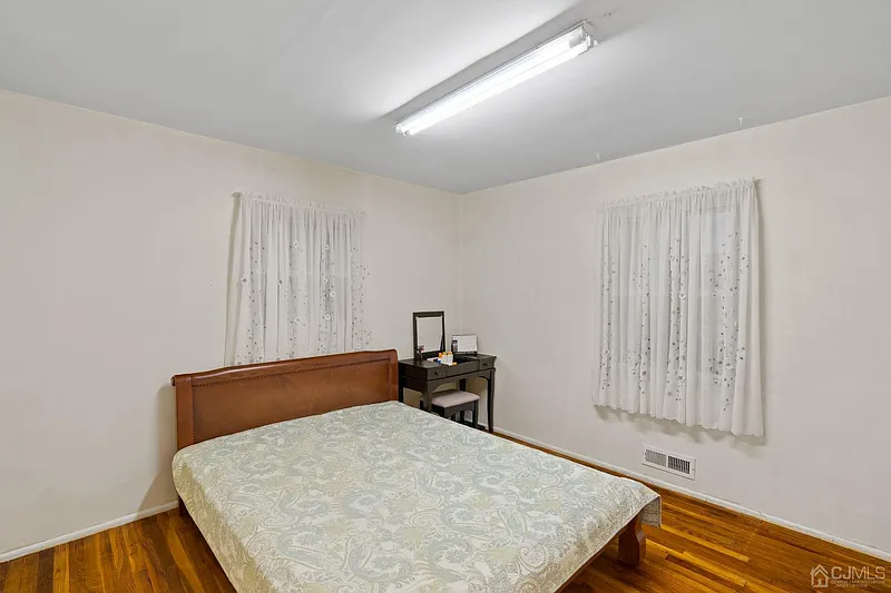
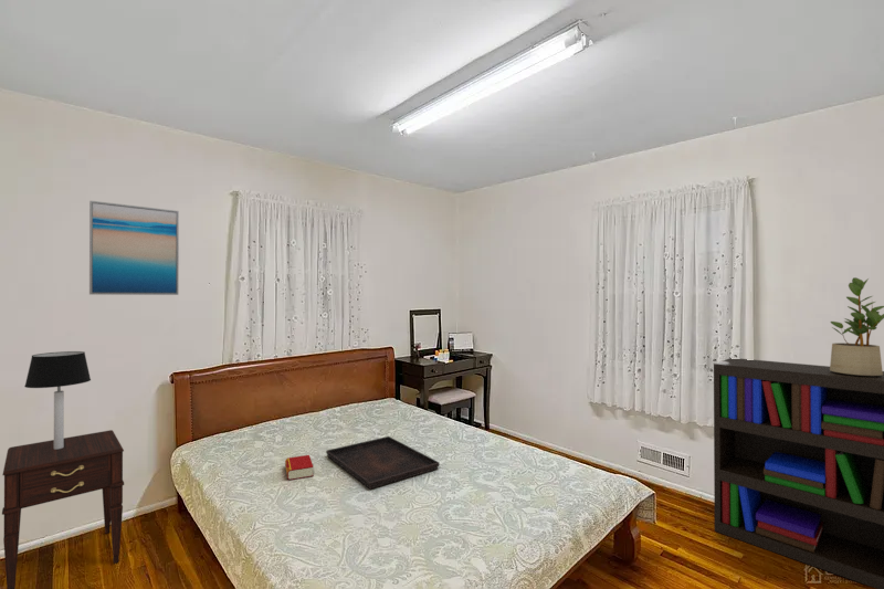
+ potted plant (857, 325)
+ nightstand (65, 497)
+ bookshelf (800, 456)
+ table lamp (59, 400)
+ serving tray (380, 459)
+ book (298, 466)
+ wall art (136, 250)
